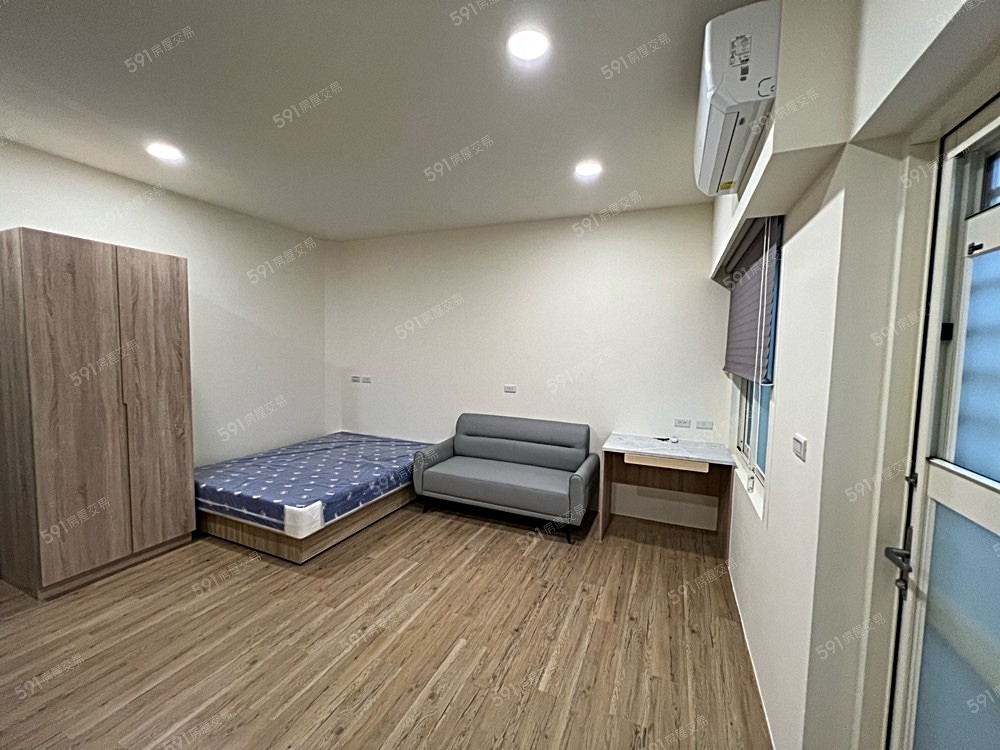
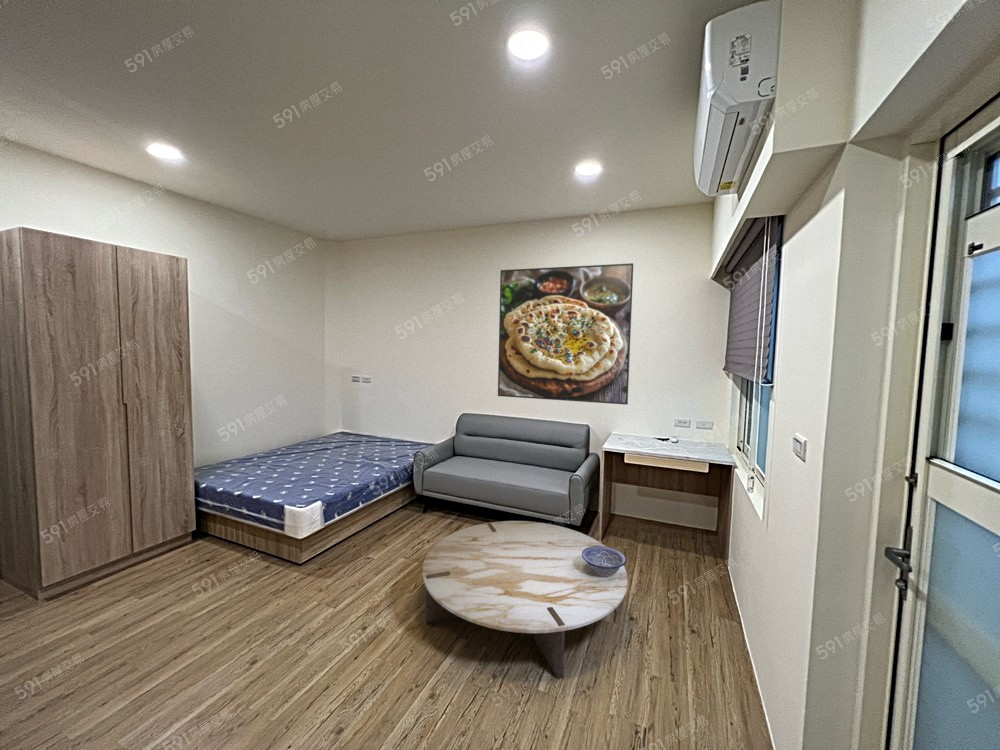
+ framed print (561, 334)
+ coffee table (523, 582)
+ decorative bowl (603, 563)
